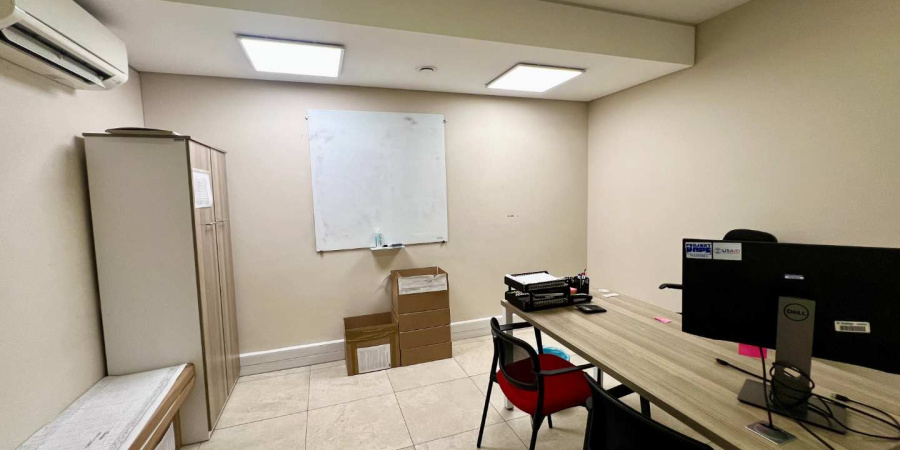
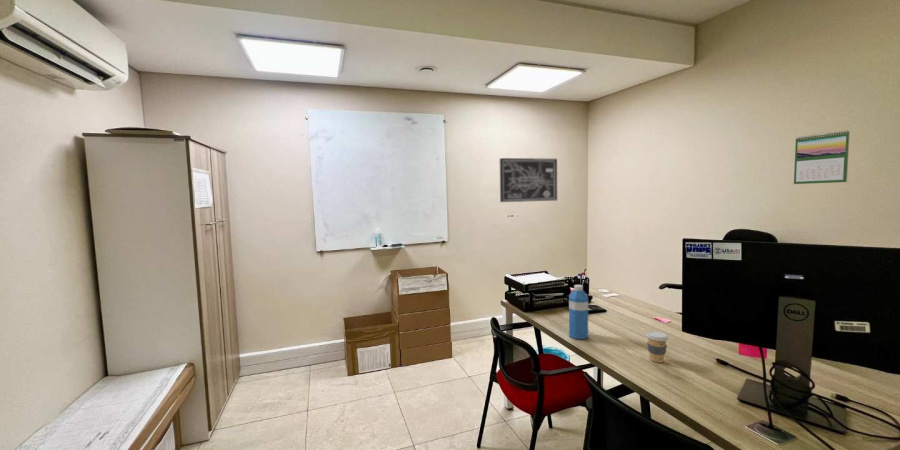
+ coffee cup (656, 347)
+ calendar (820, 158)
+ wall art (529, 180)
+ water bottle (578, 310)
